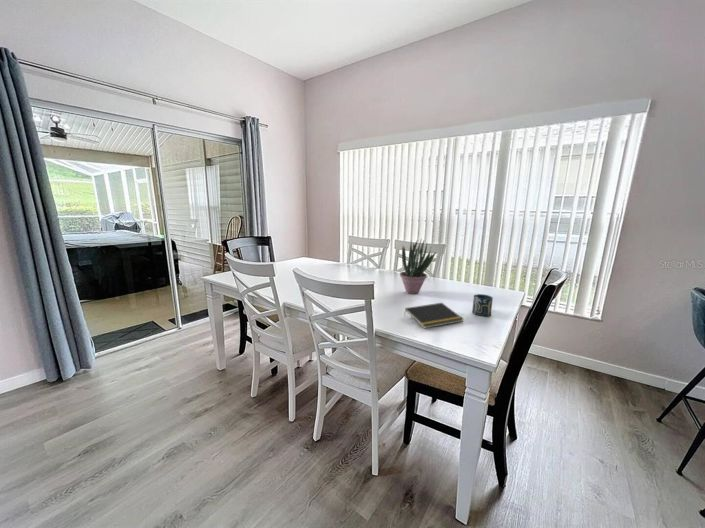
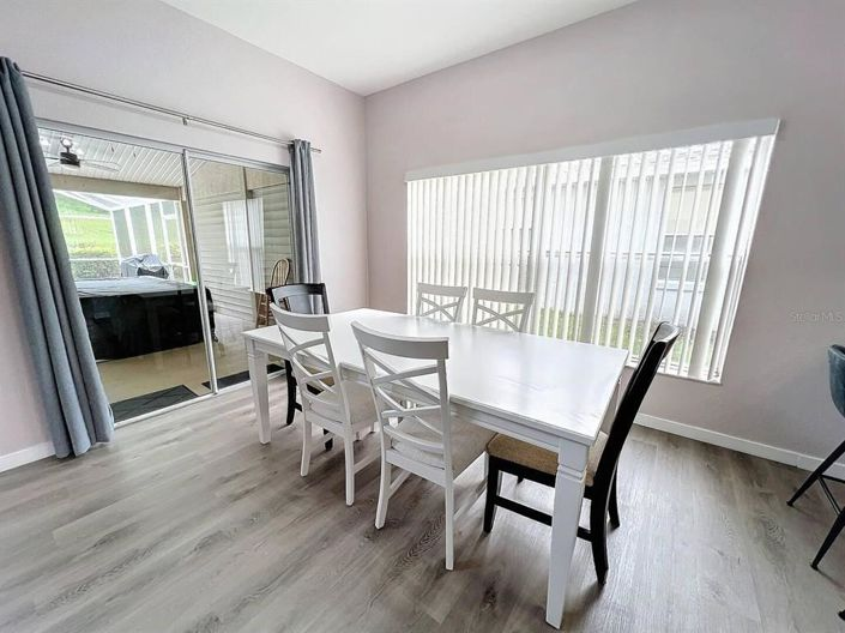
- notepad (433, 314)
- potted plant (416, 265)
- cup (482, 304)
